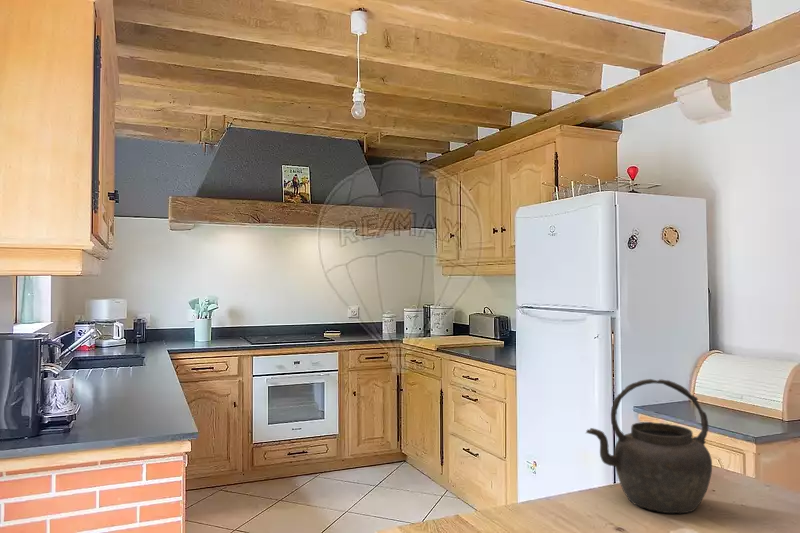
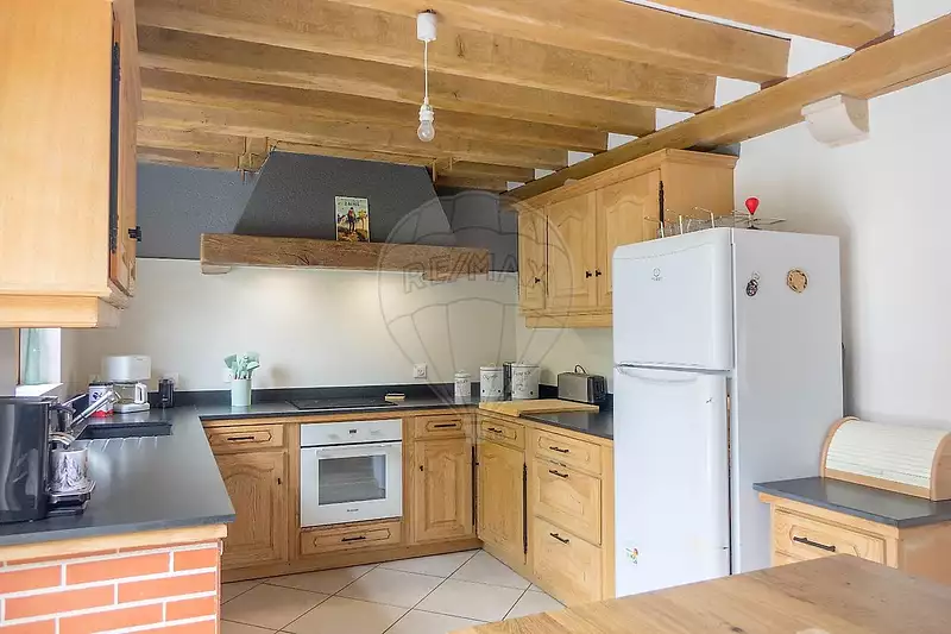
- kettle (647, 440)
